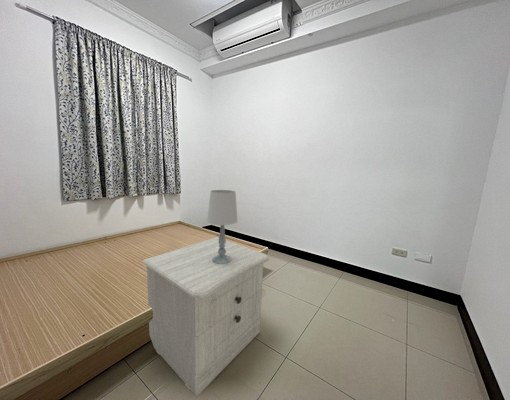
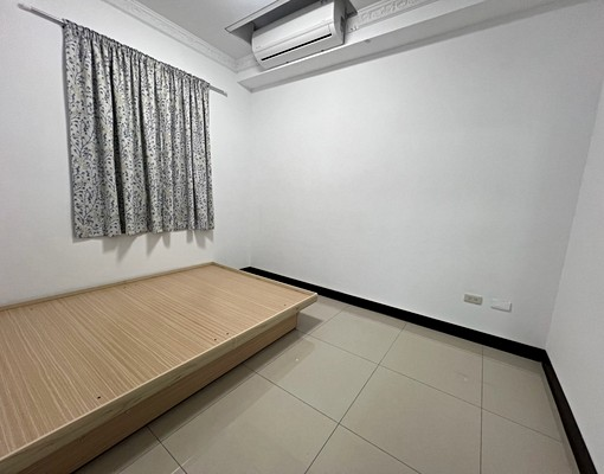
- nightstand (210, 300)
- table lamp (222, 226)
